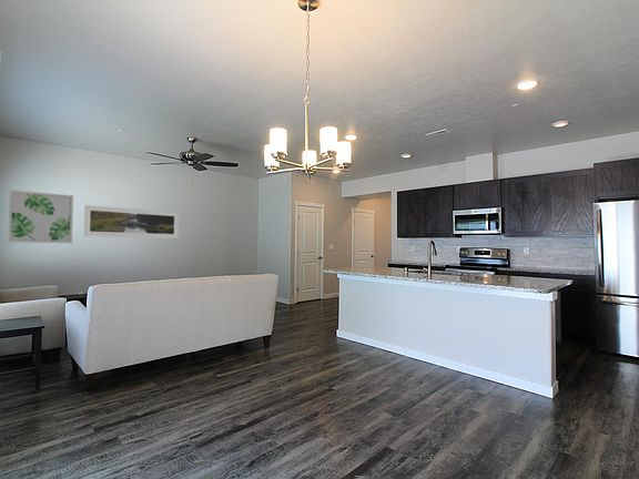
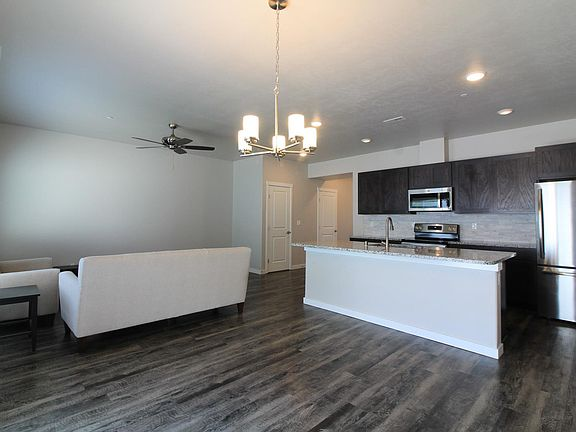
- wall art (42, 217)
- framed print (134, 223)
